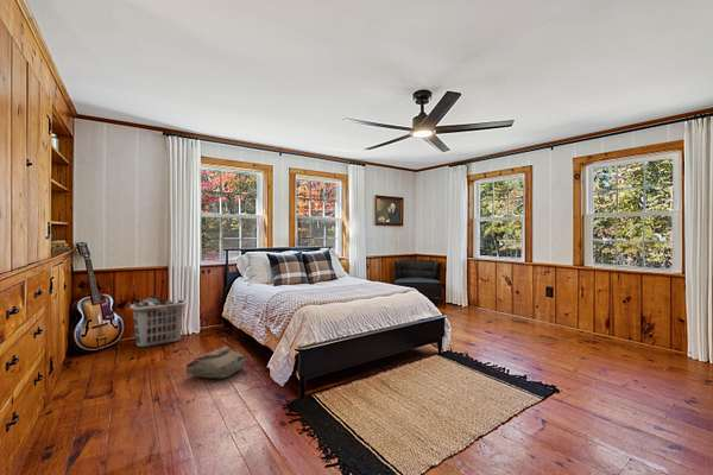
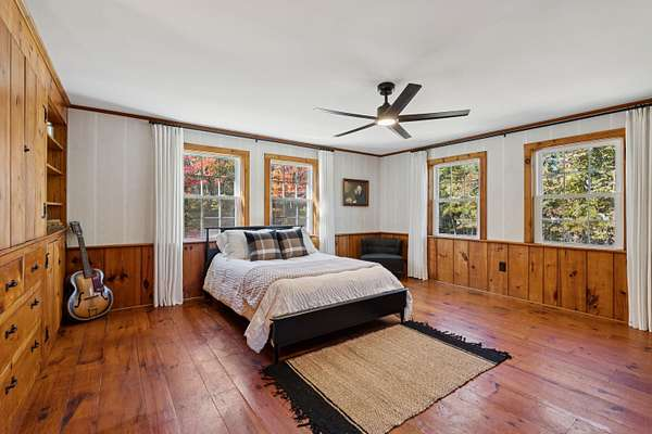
- clothes hamper (158, 318)
- bag (219, 360)
